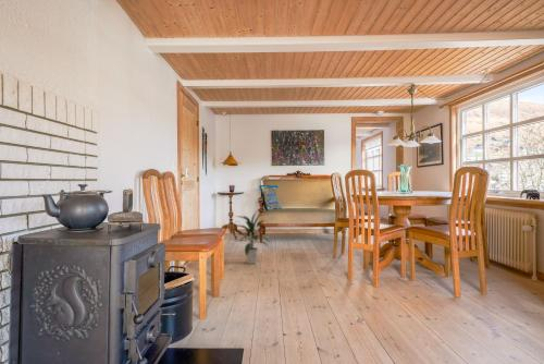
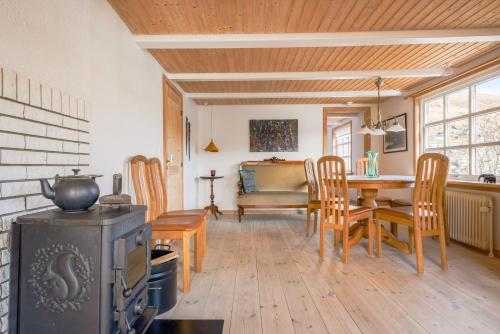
- indoor plant (251, 235)
